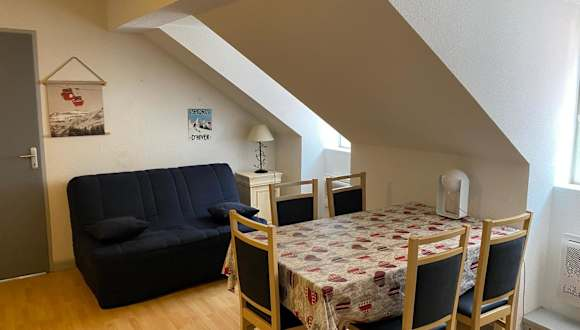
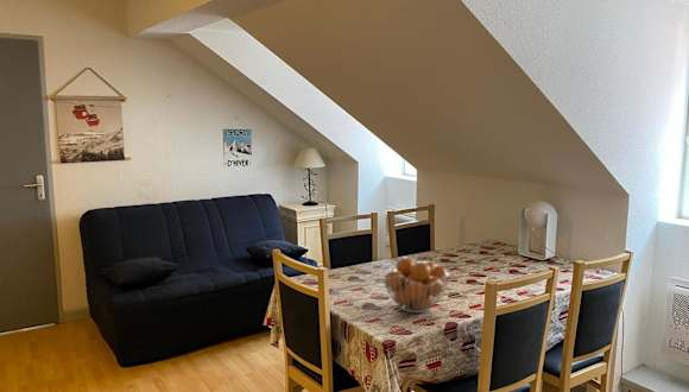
+ fruit basket (415, 284)
